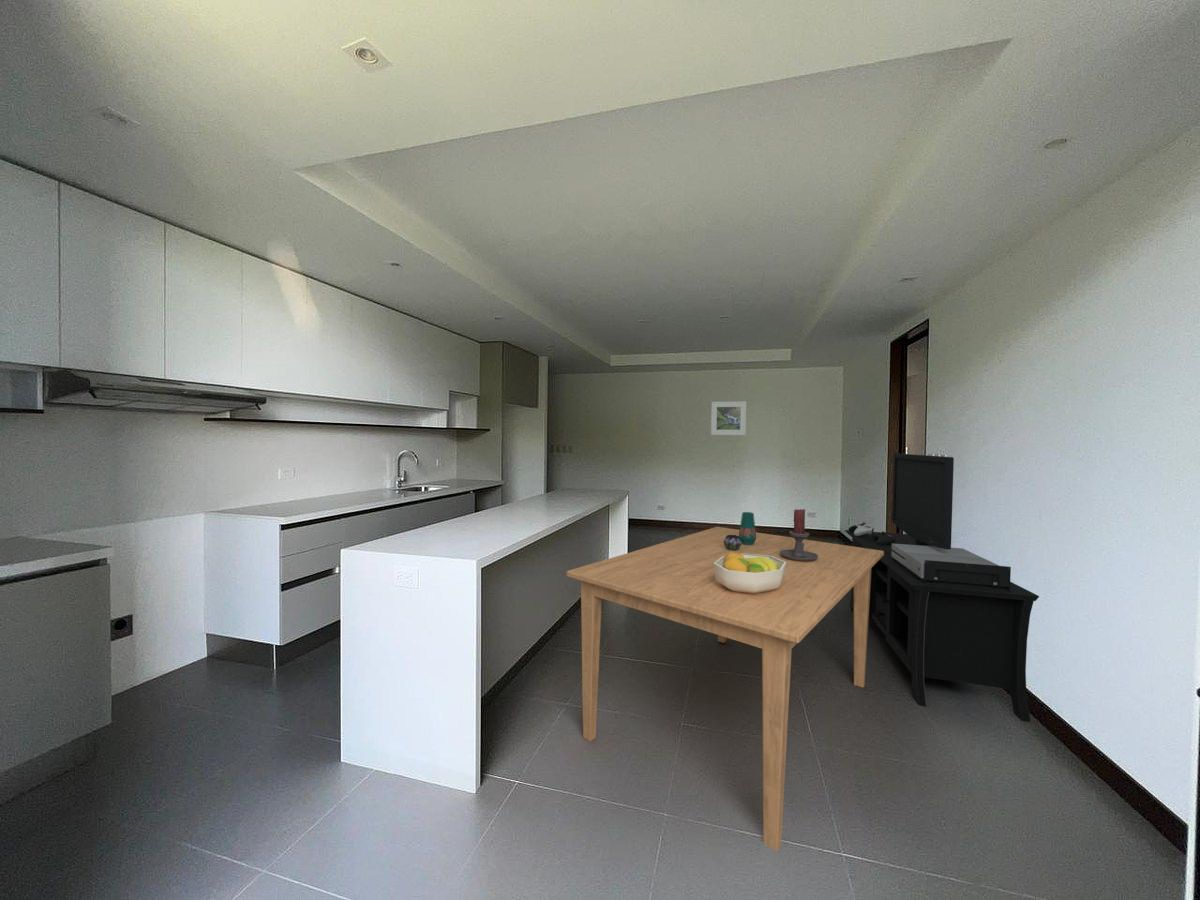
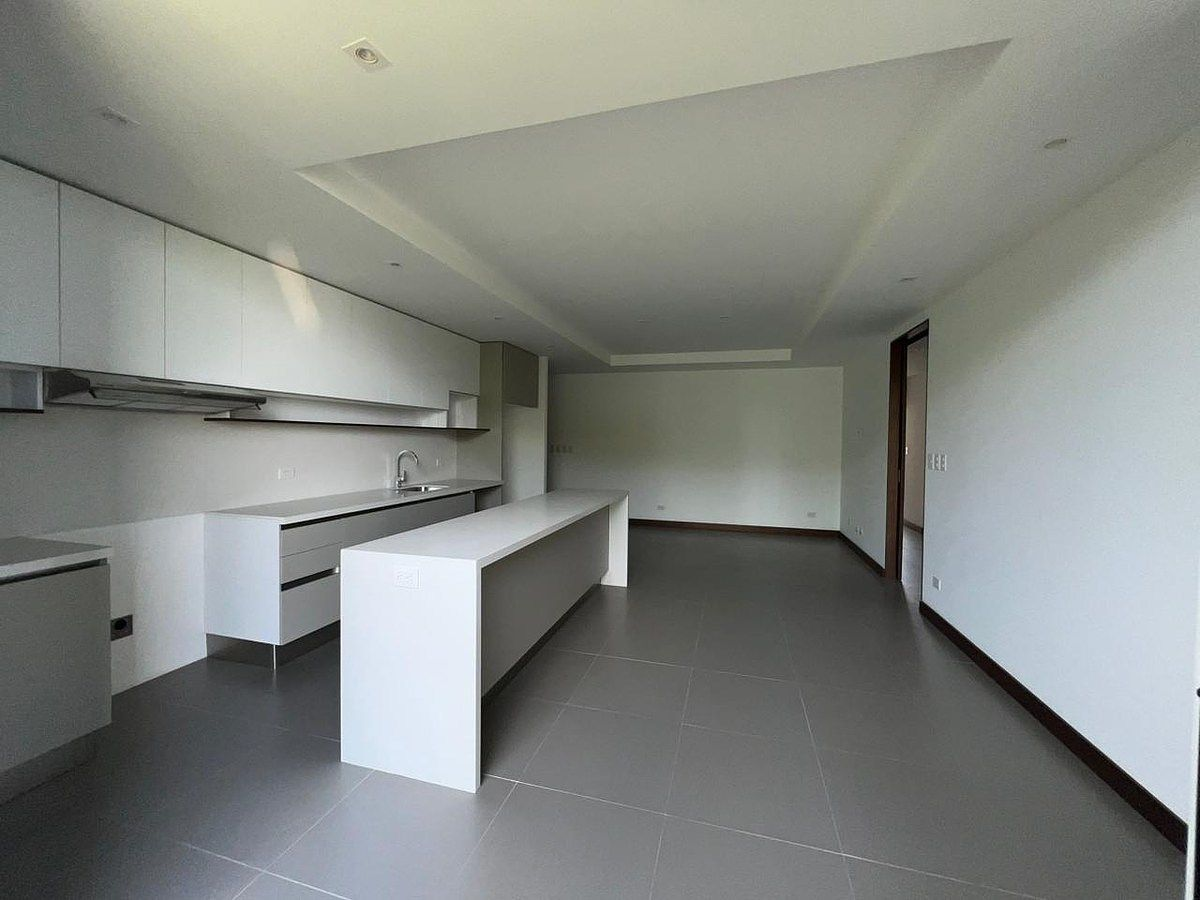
- candle holder (799, 532)
- dining table (740, 634)
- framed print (728, 418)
- vase (740, 530)
- media console (915, 552)
- fruit bowl (750, 568)
